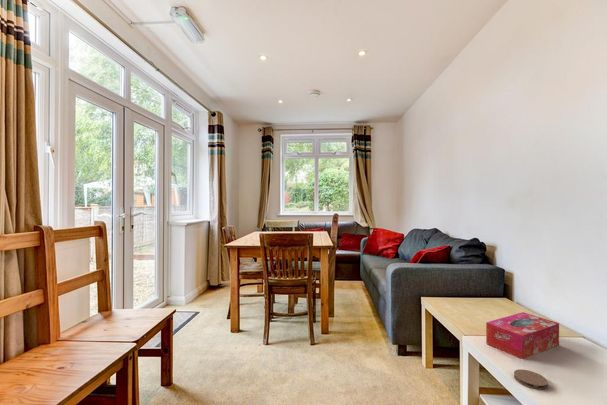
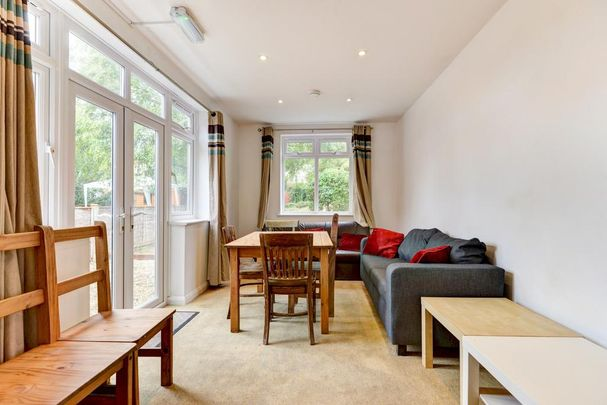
- coaster (530, 379)
- tissue box (522, 333)
